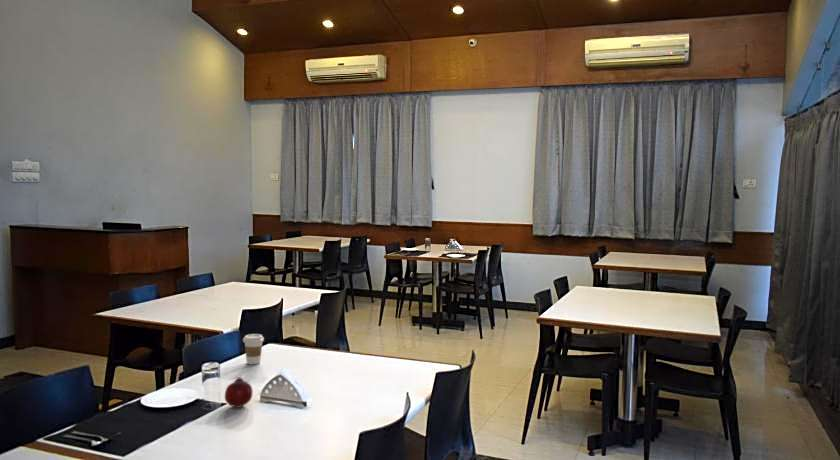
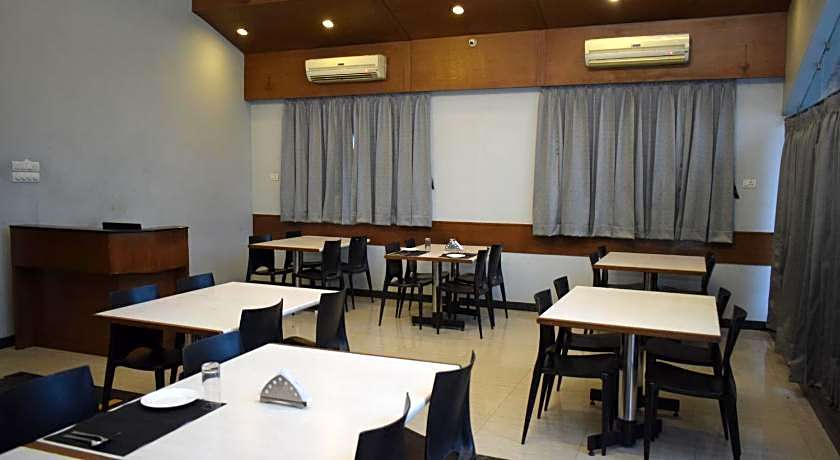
- fruit (238, 392)
- coffee cup (253, 349)
